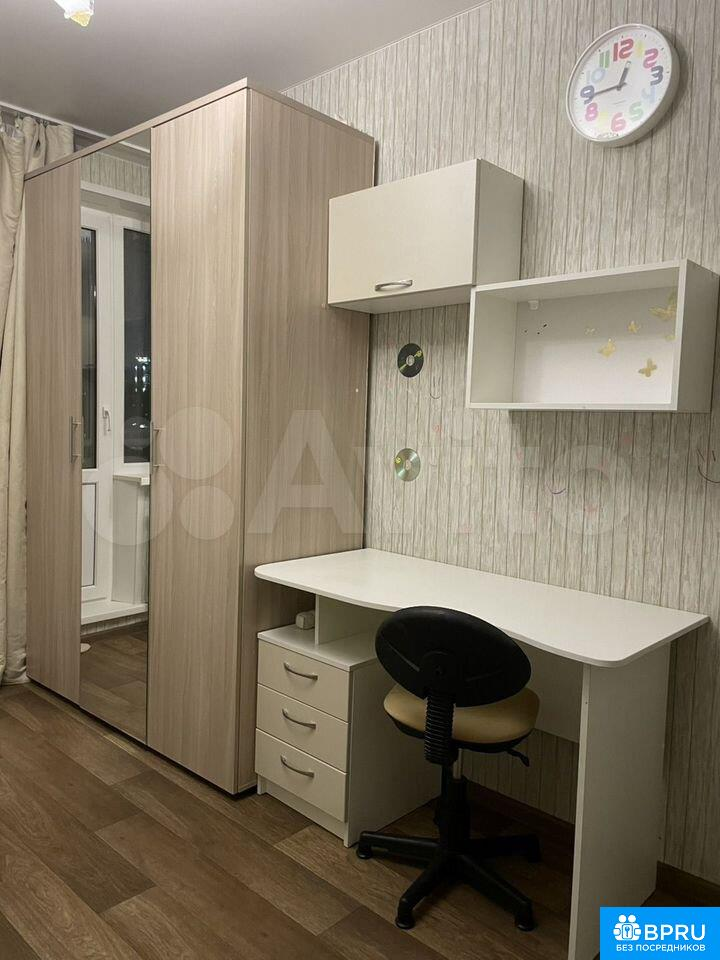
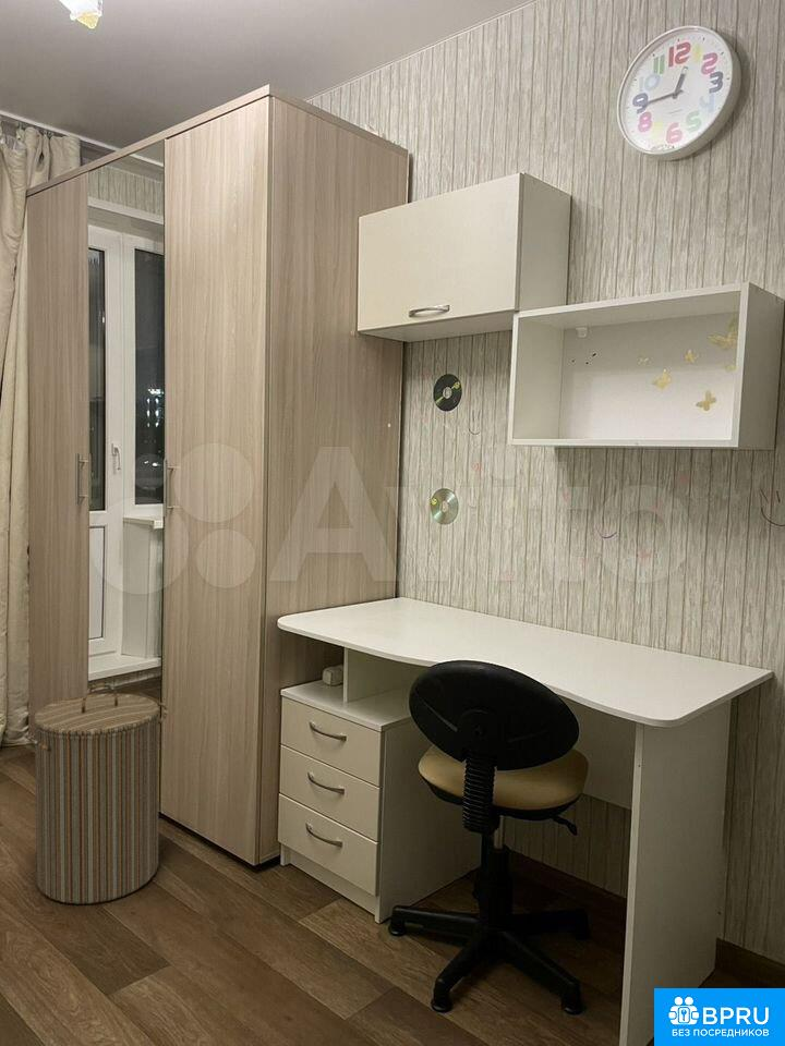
+ laundry hamper (97, 779)
